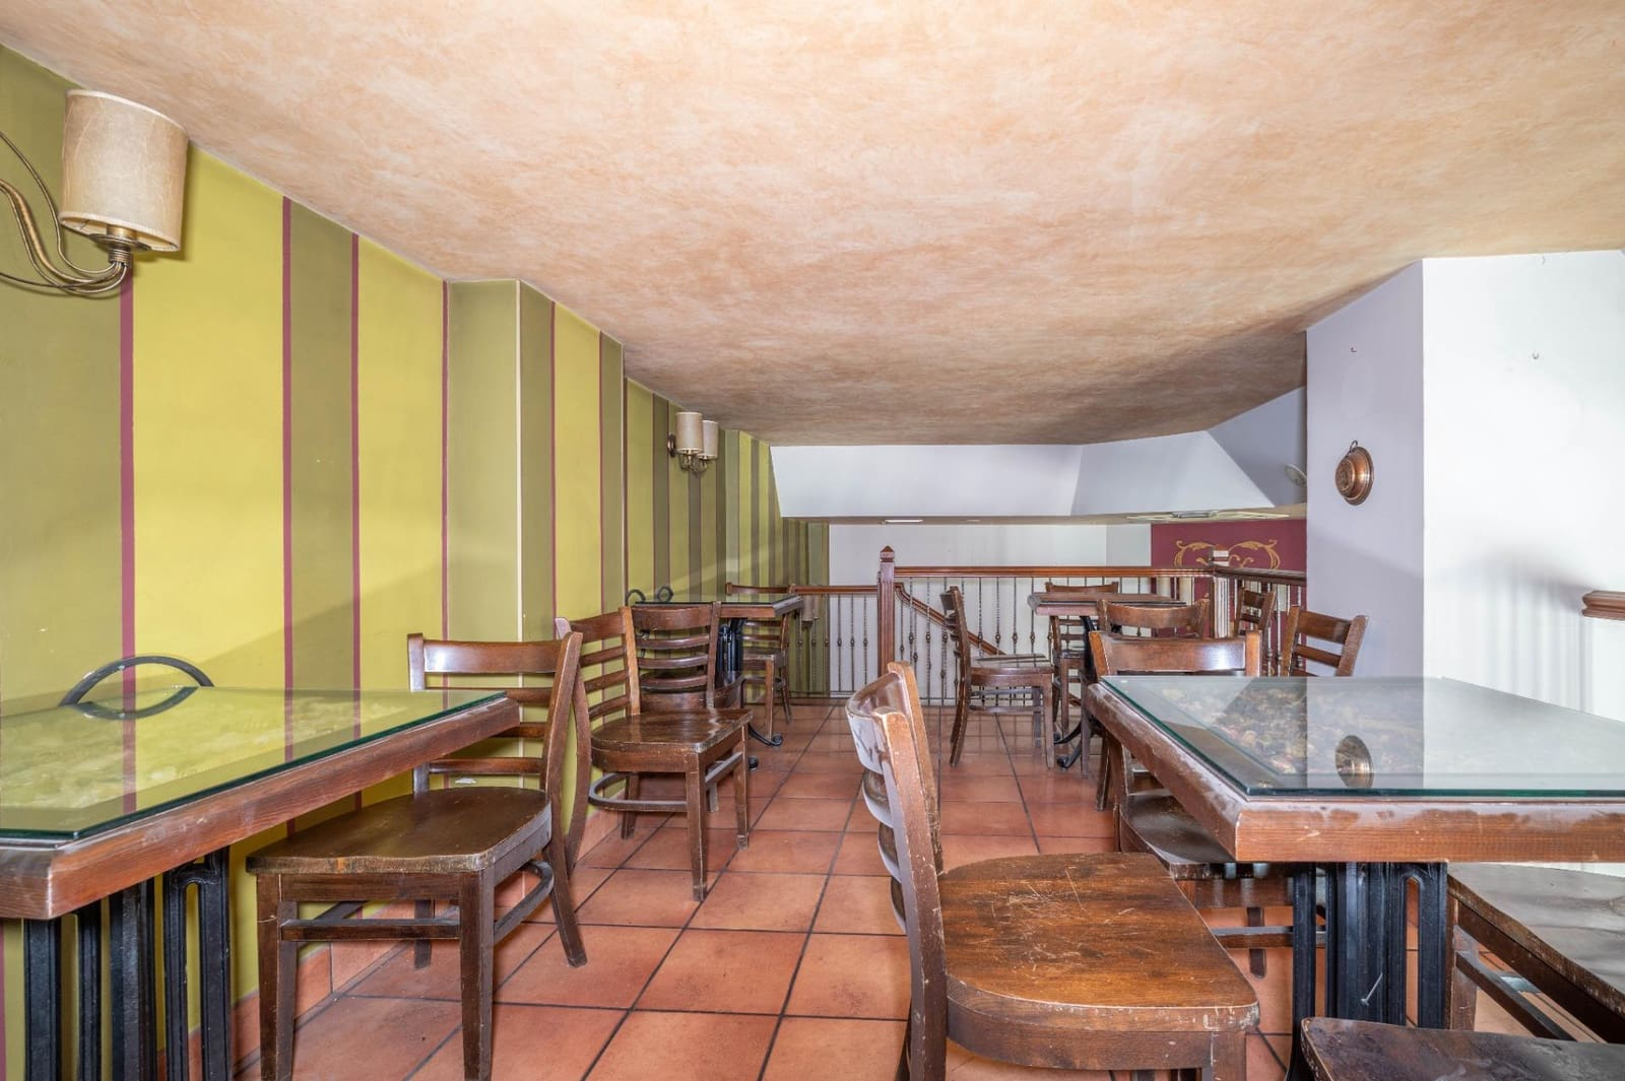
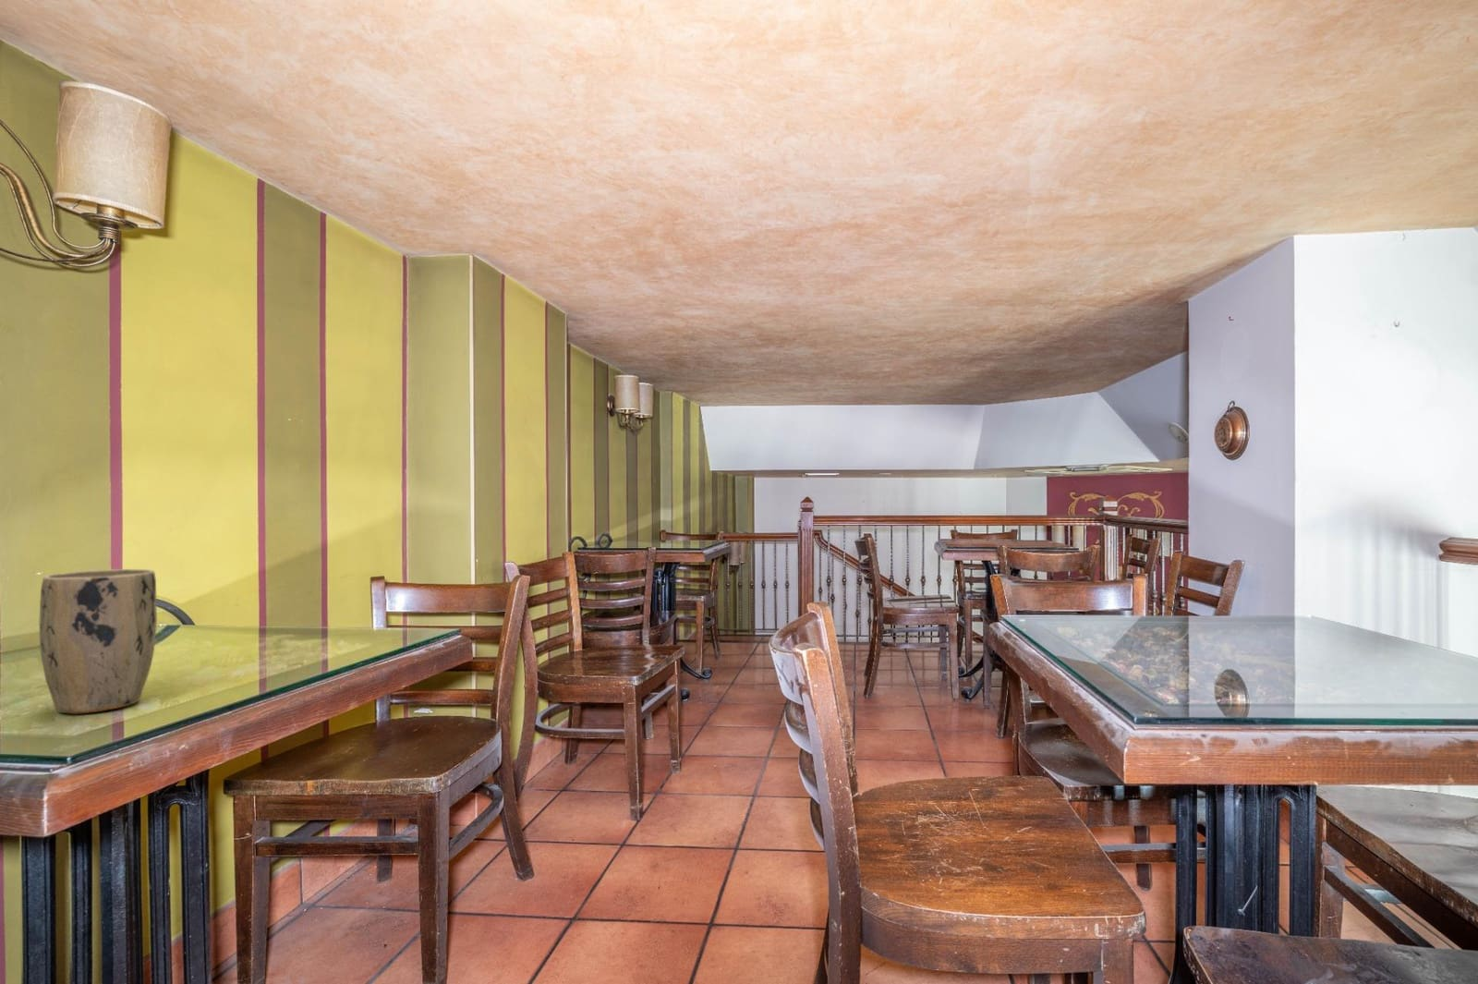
+ plant pot (100, 638)
